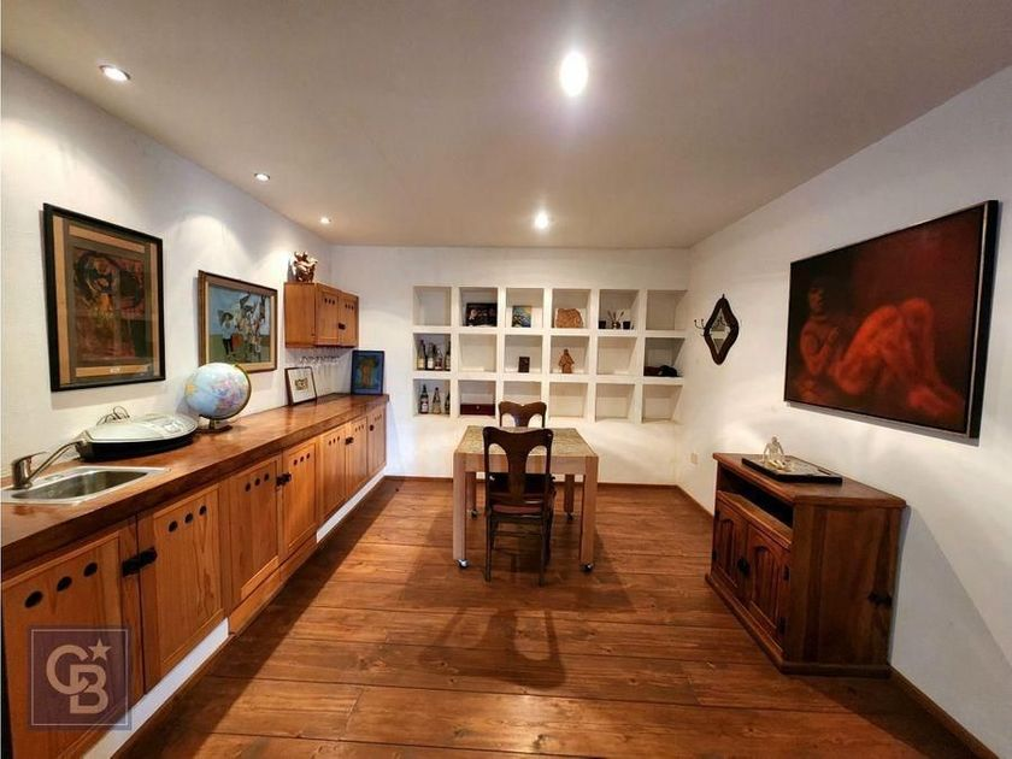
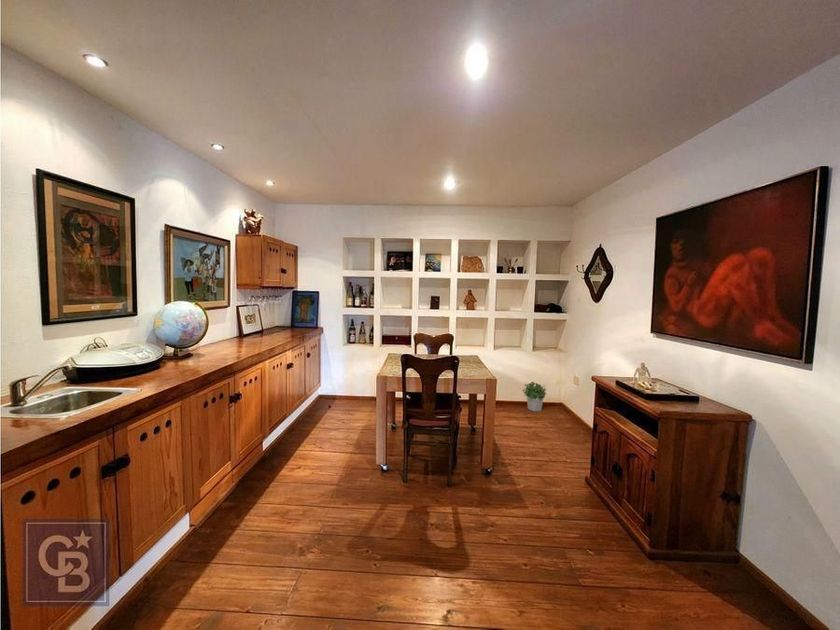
+ potted plant (534, 395)
